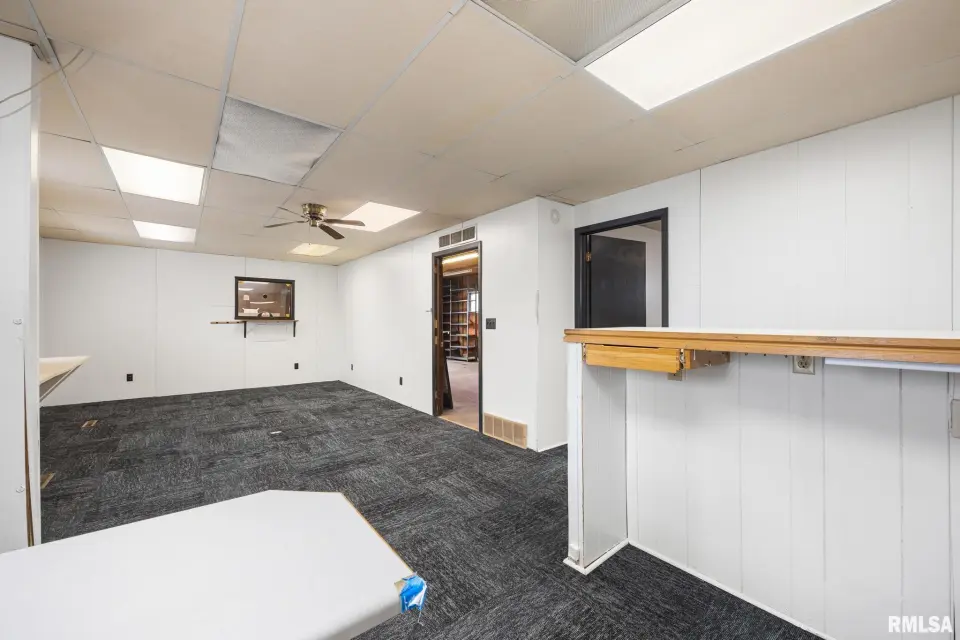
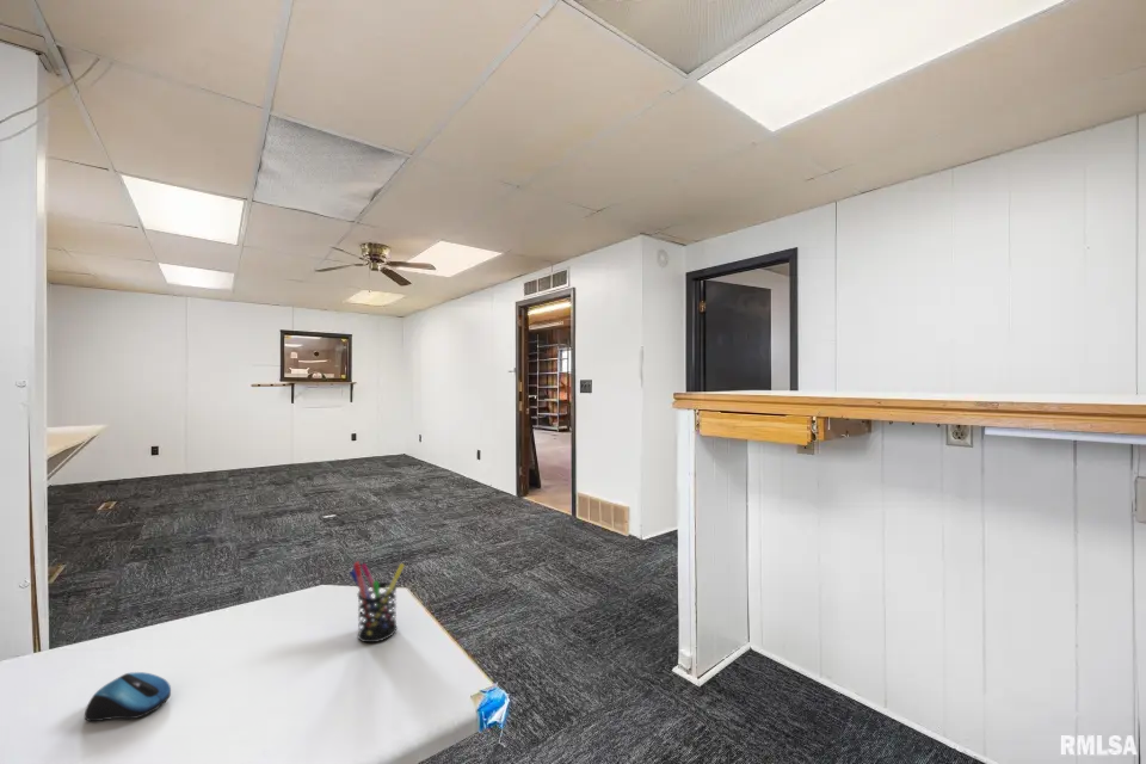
+ computer mouse (131, 689)
+ pen holder (375, 598)
